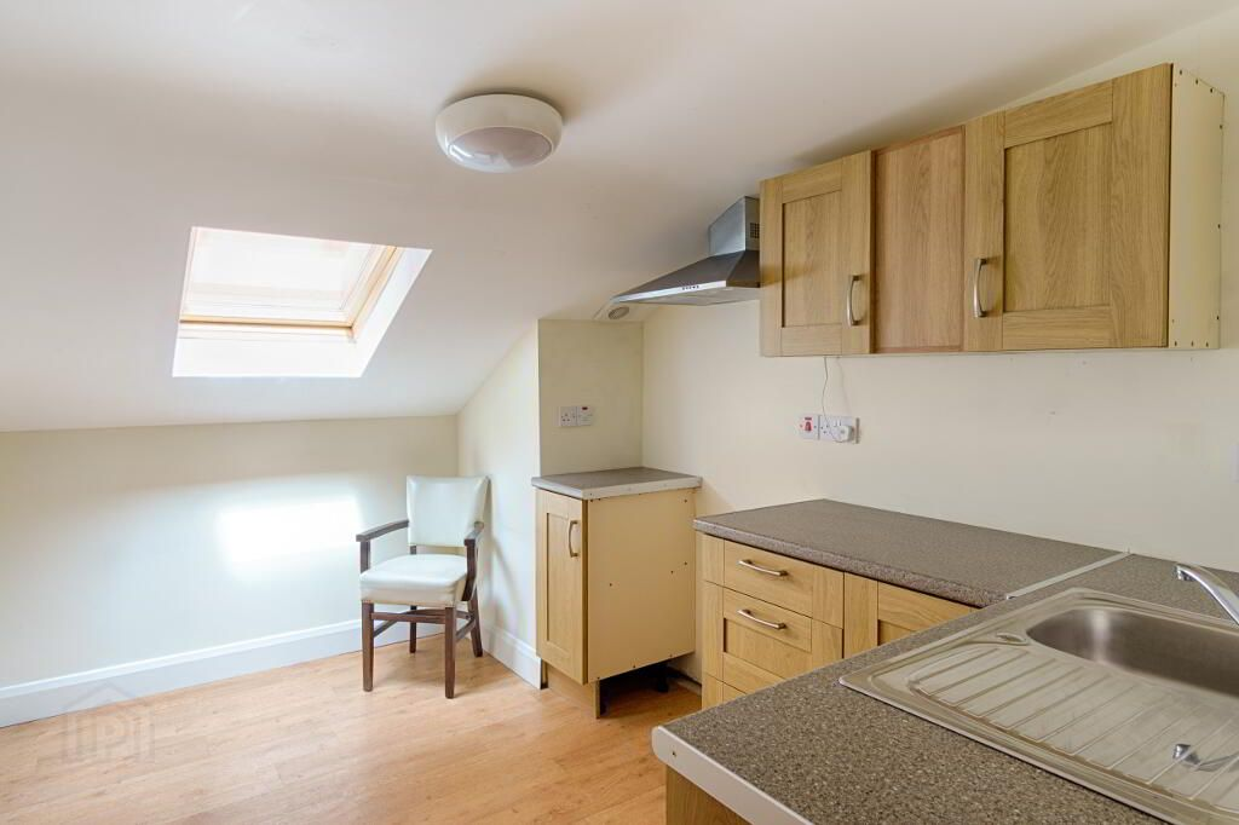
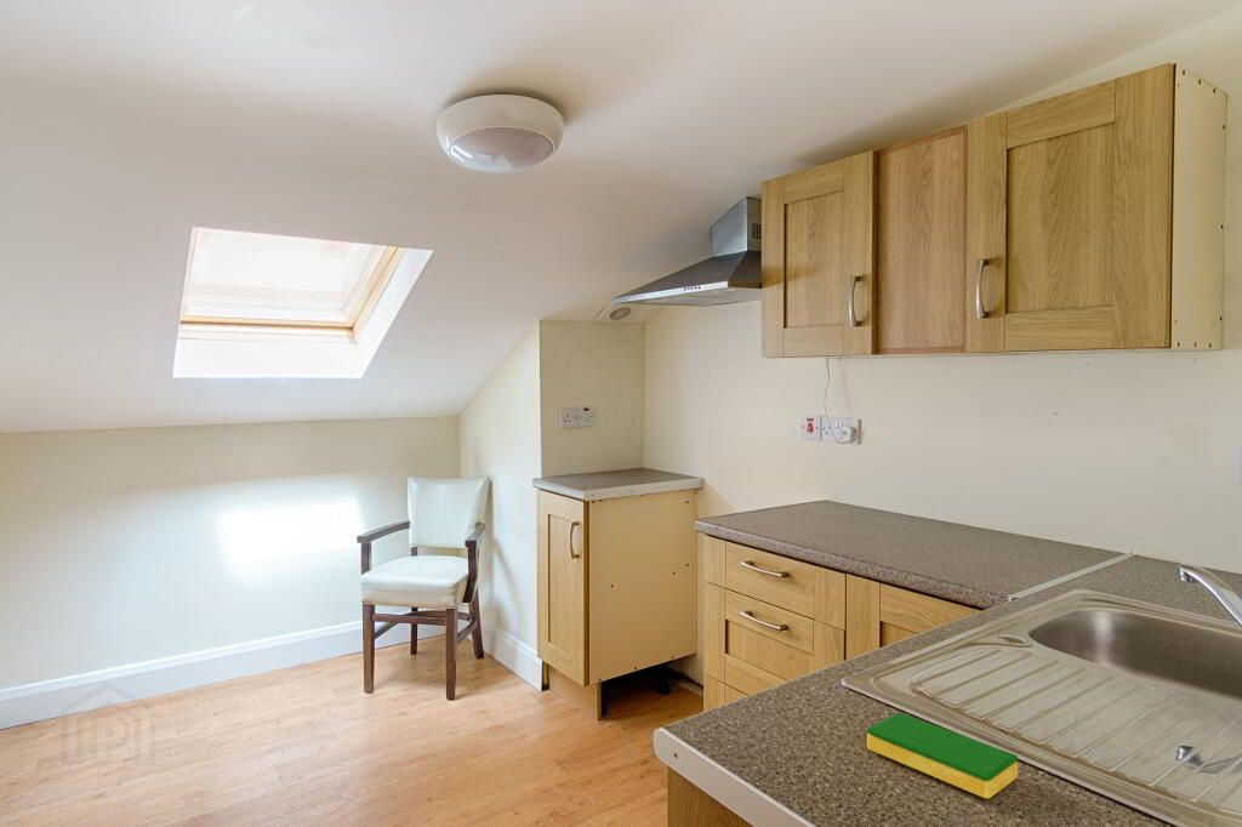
+ dish sponge (939, 752)
